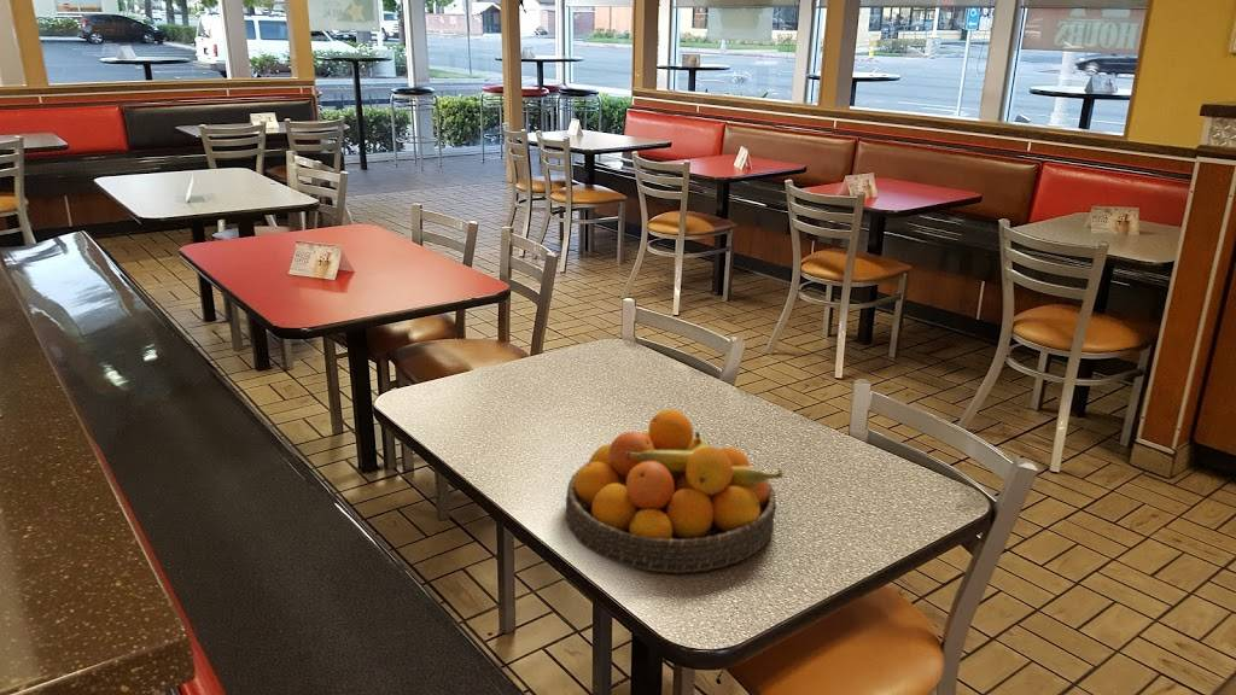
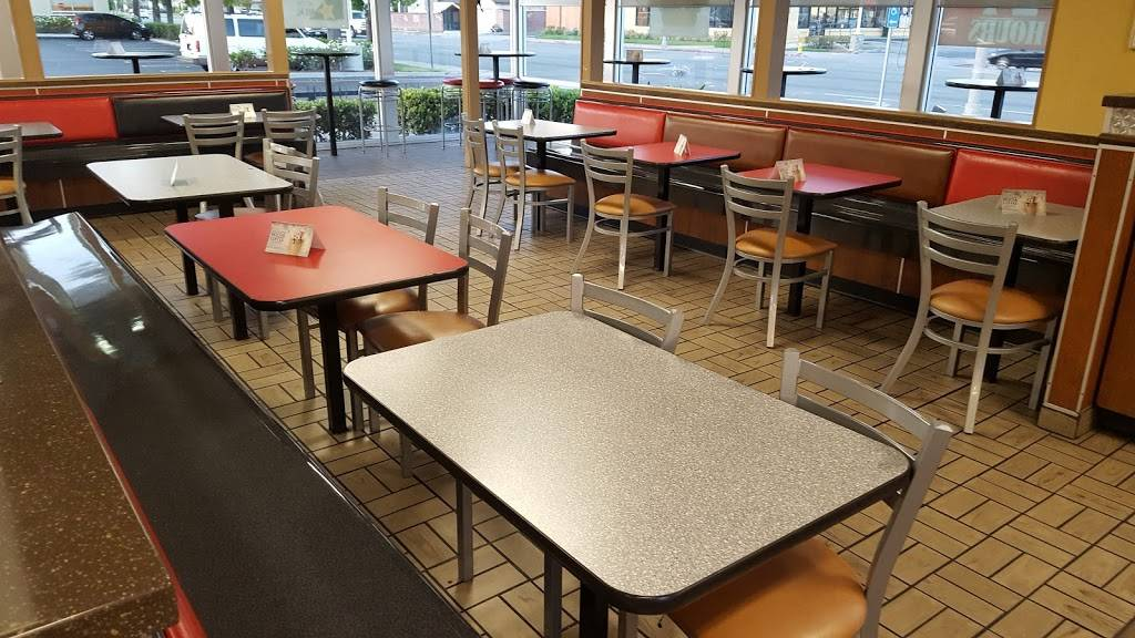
- fruit bowl (670, 475)
